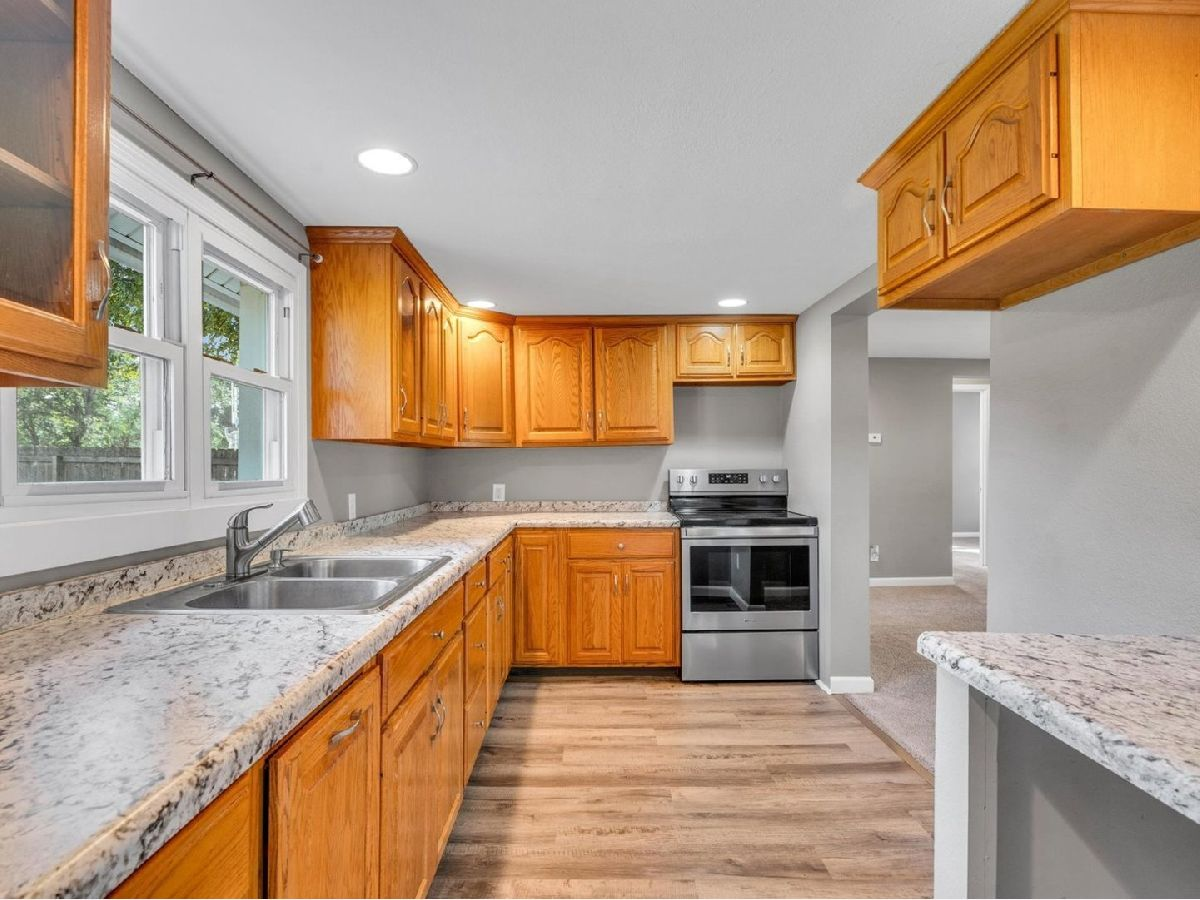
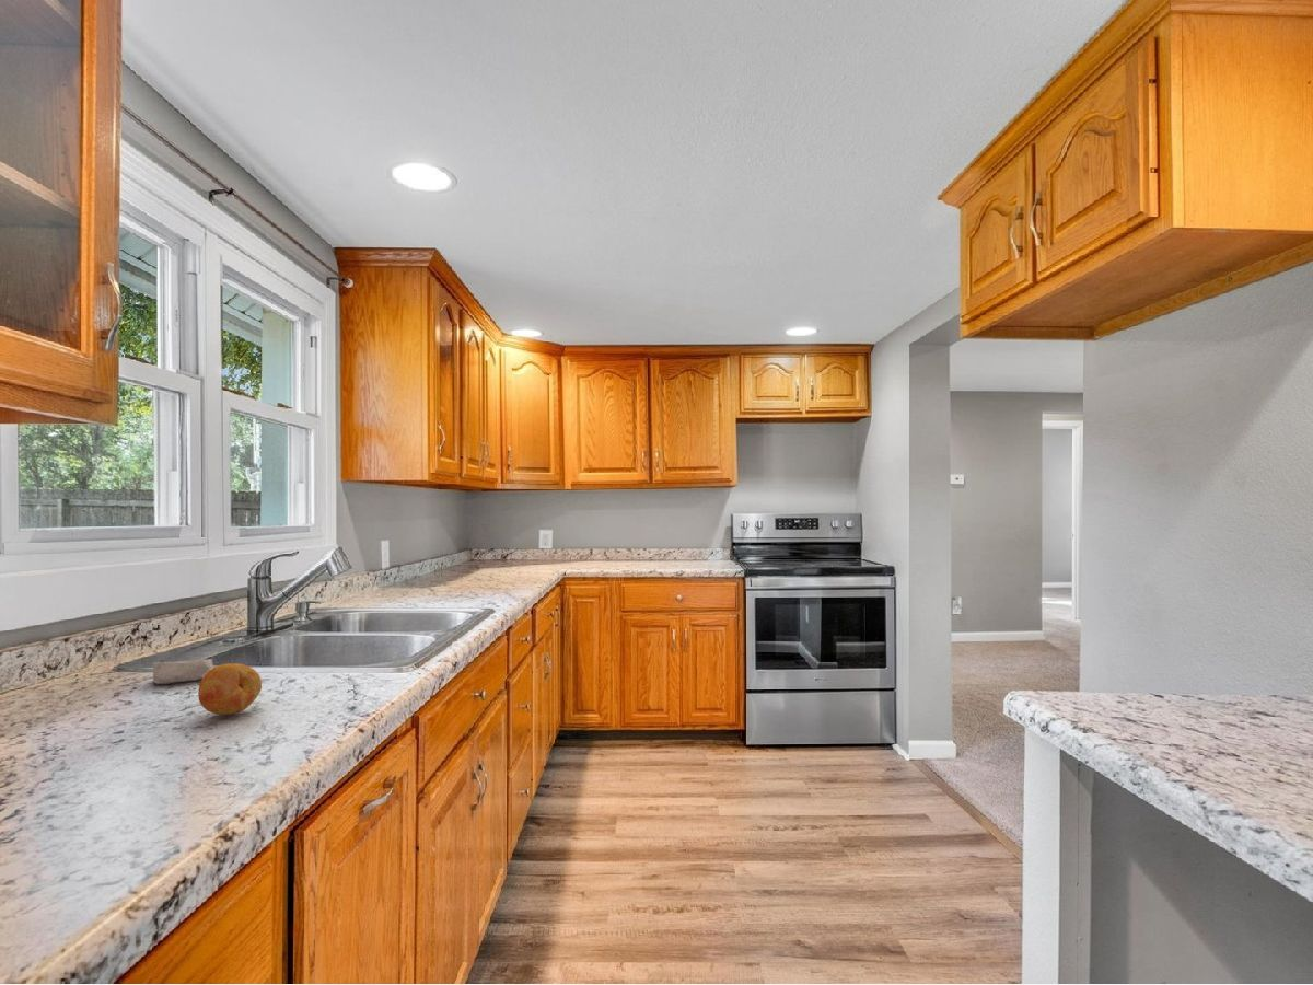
+ soap bar (184, 668)
+ fruit (230, 687)
